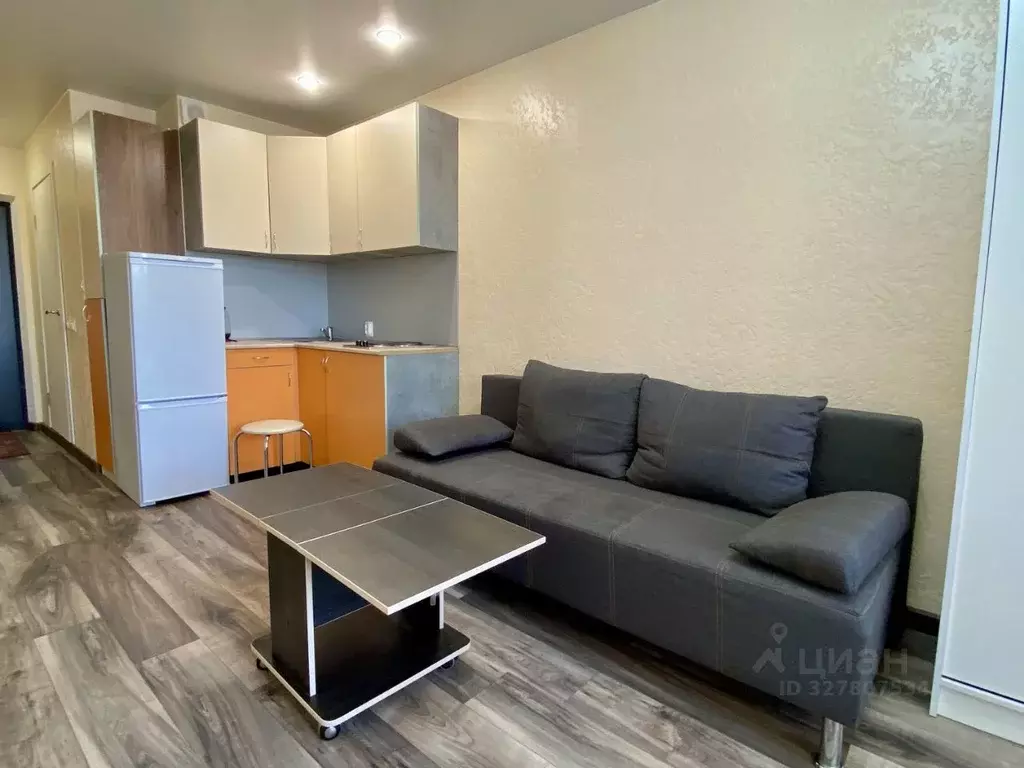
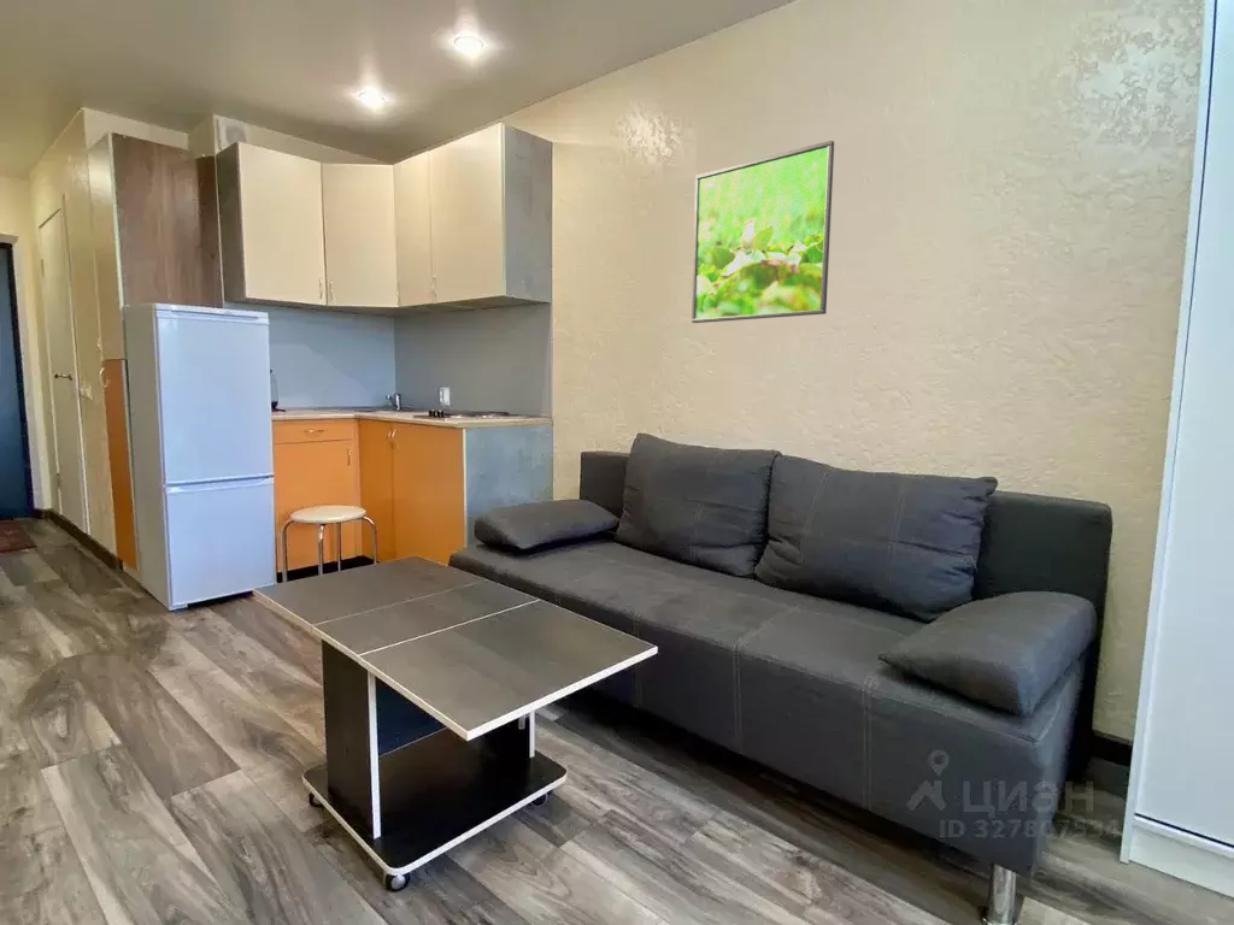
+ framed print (756, 240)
